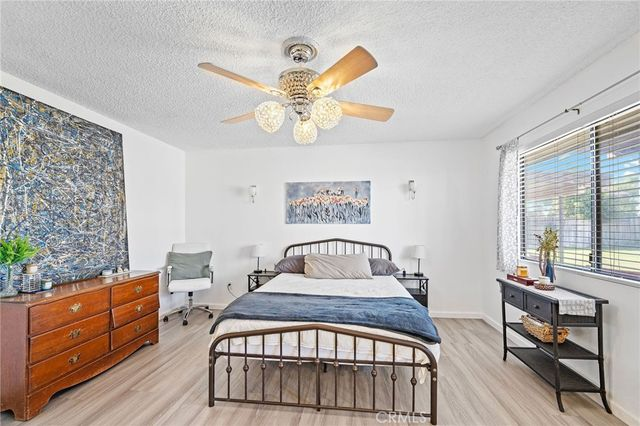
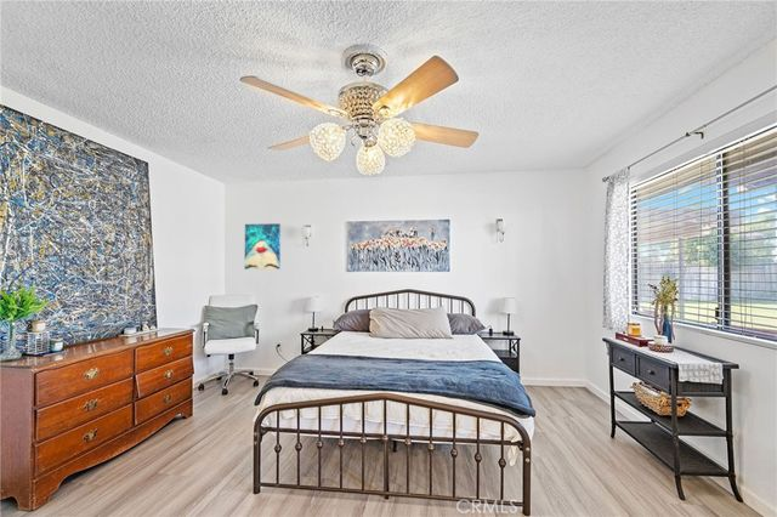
+ wall art (262, 246)
